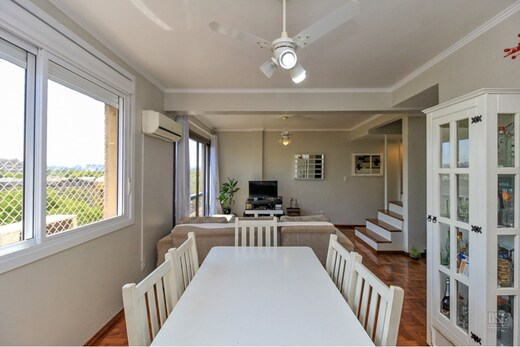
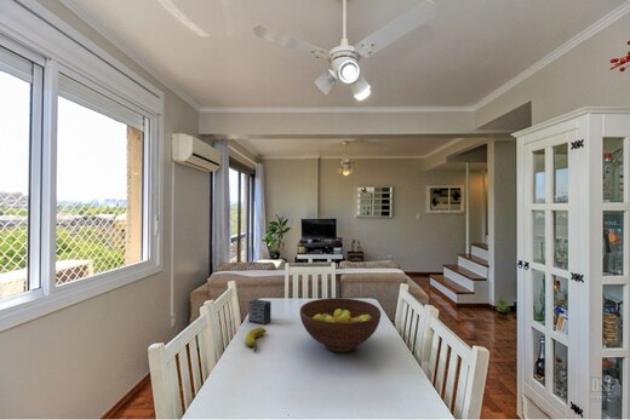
+ banana (254, 336)
+ small box (259, 311)
+ fruit bowl (339, 327)
